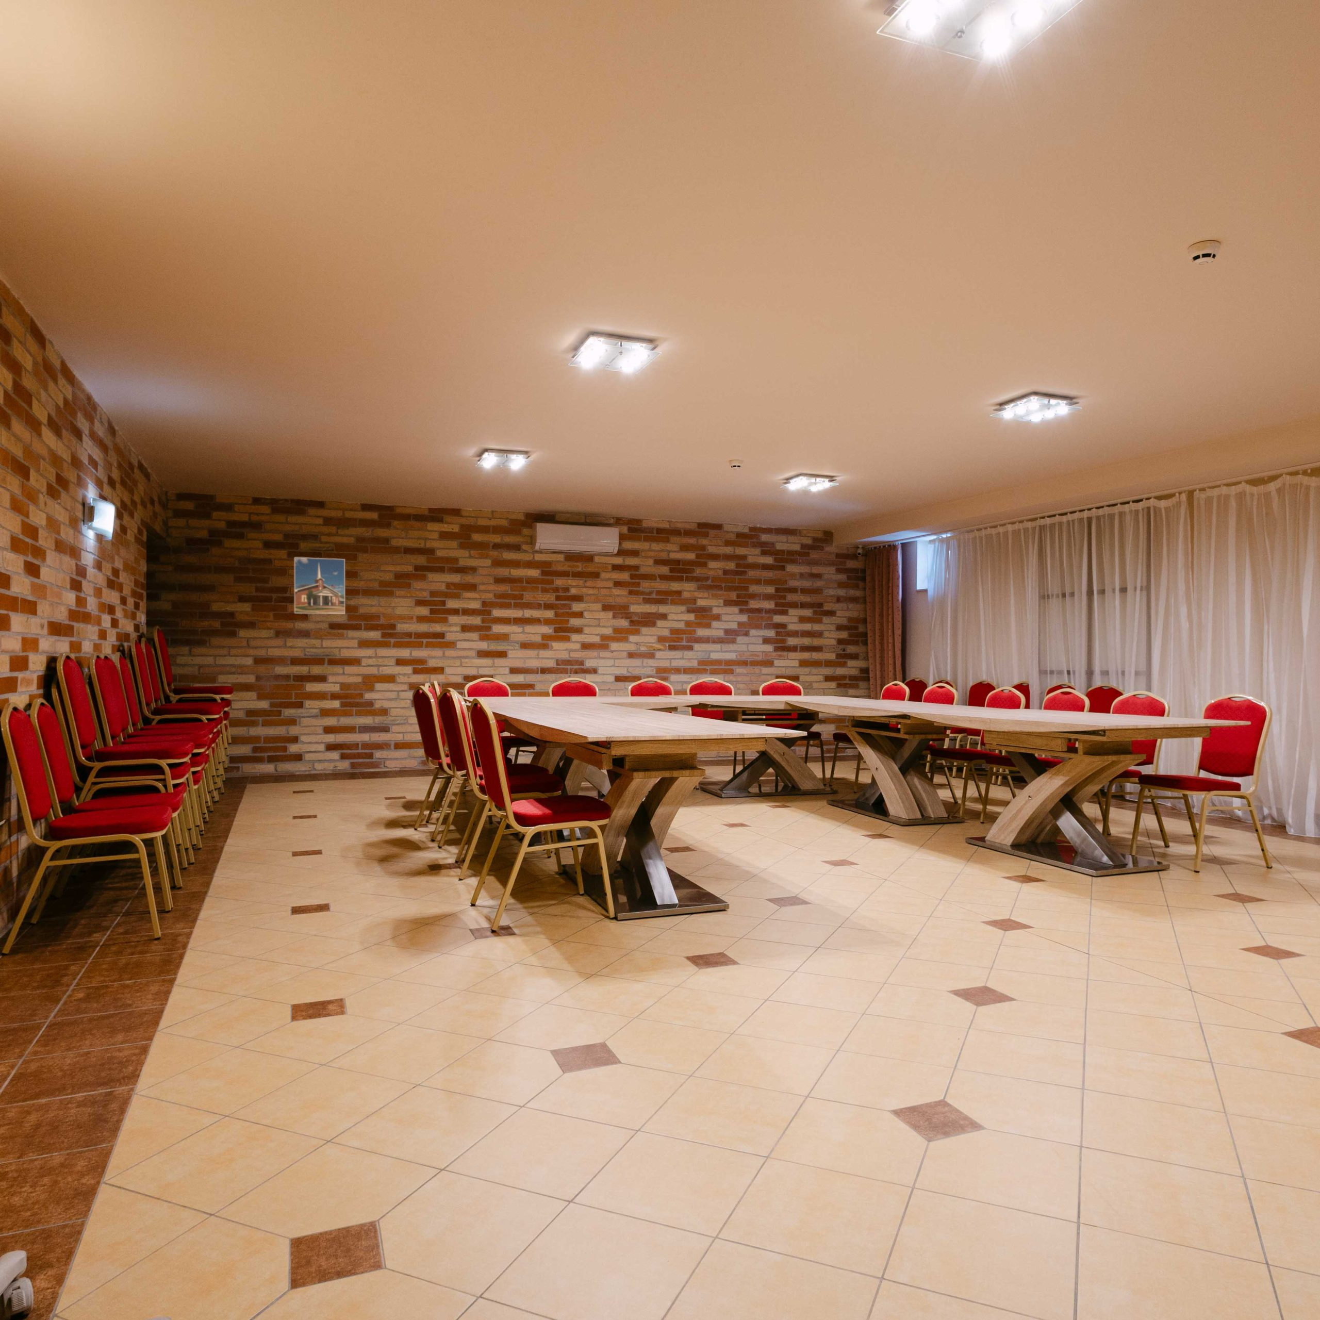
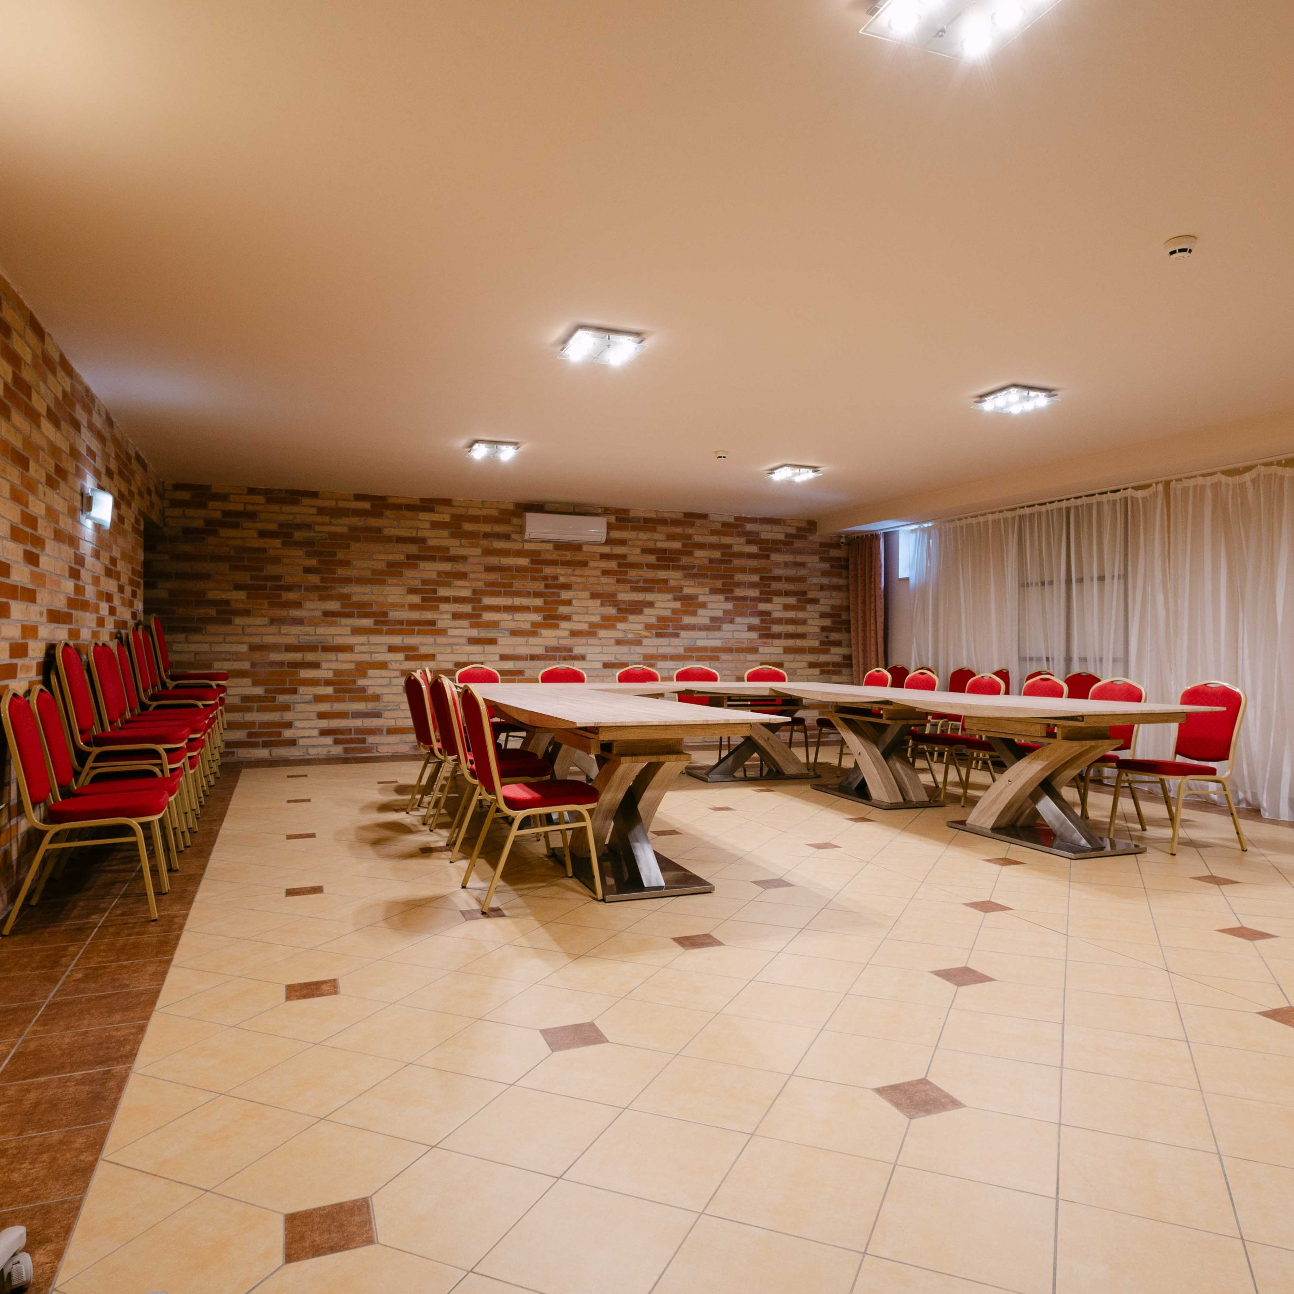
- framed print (319, 586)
